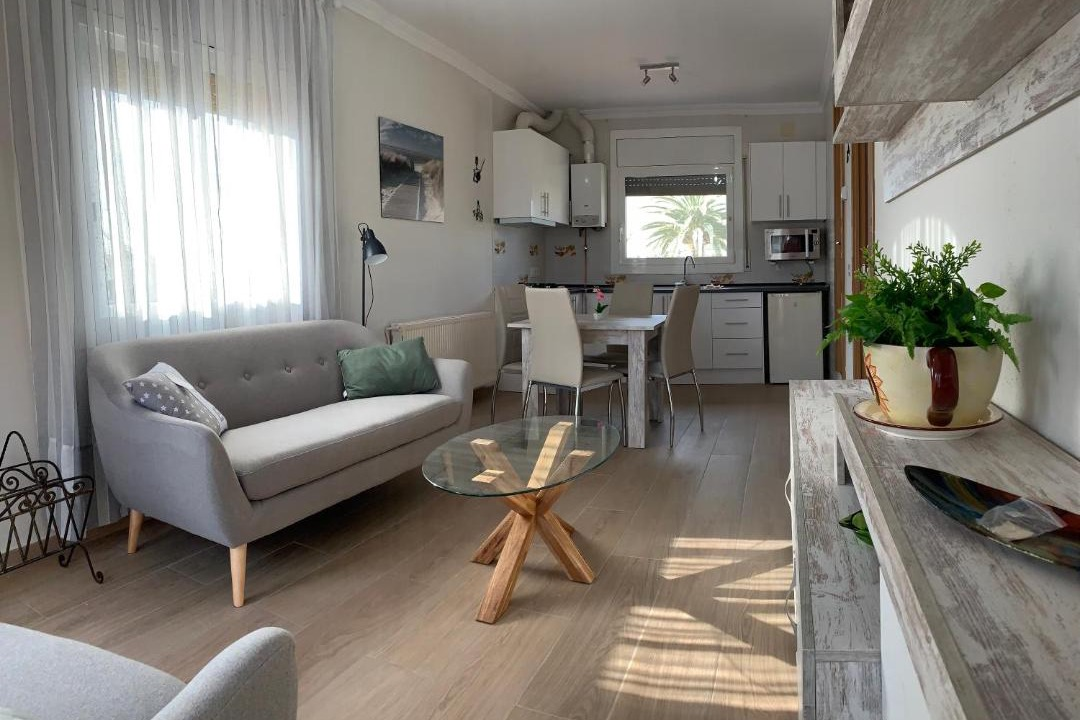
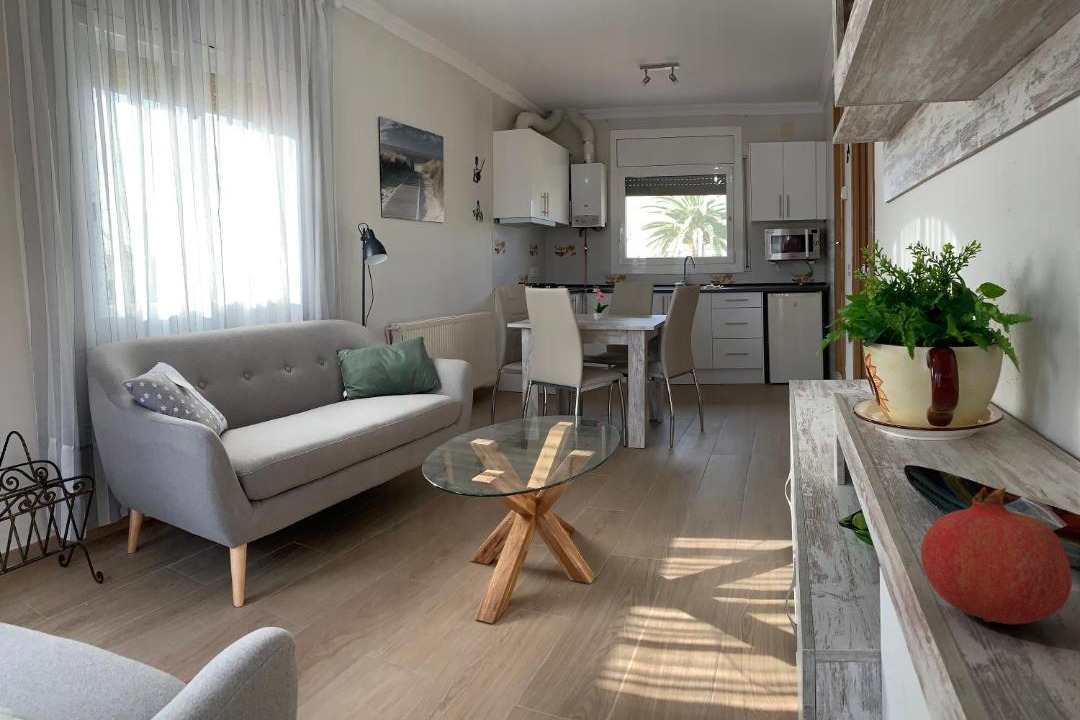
+ fruit (994, 553)
